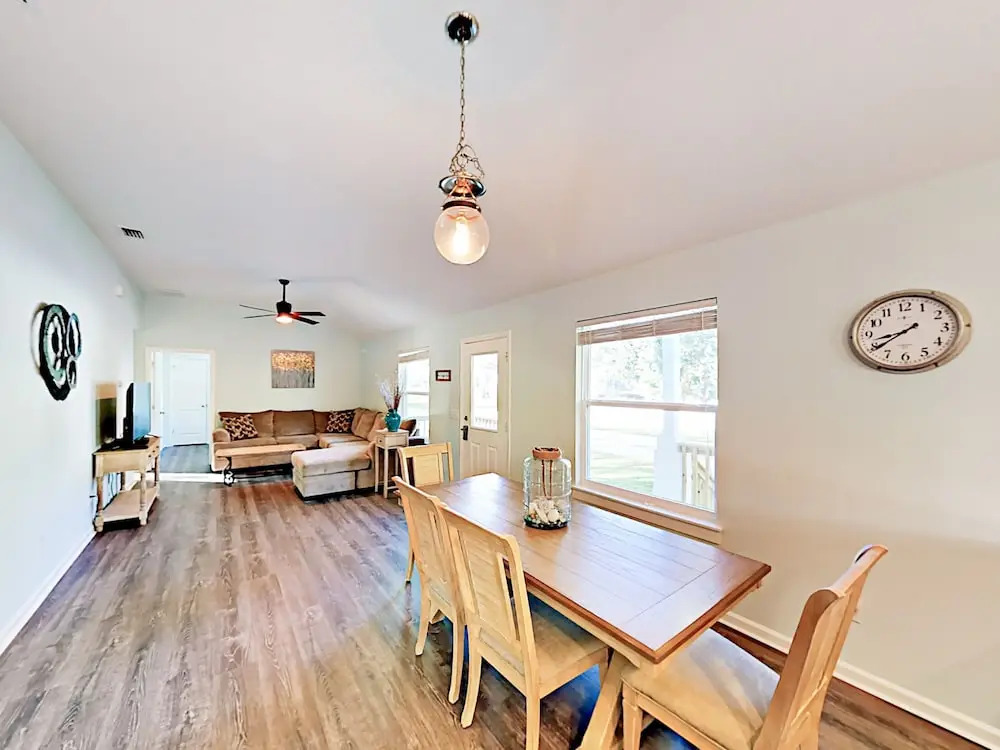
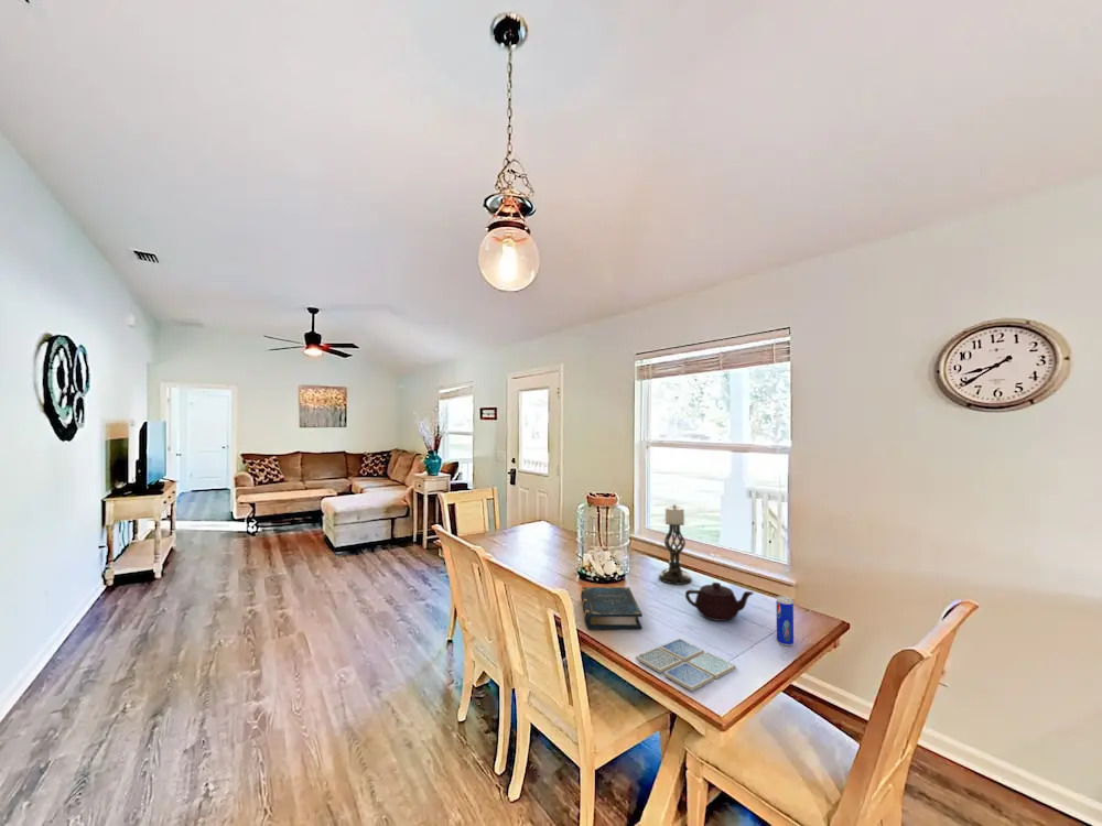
+ teapot (719, 599)
+ book (608, 606)
+ candle holder (674, 542)
+ beverage can (785, 620)
+ drink coaster (684, 662)
